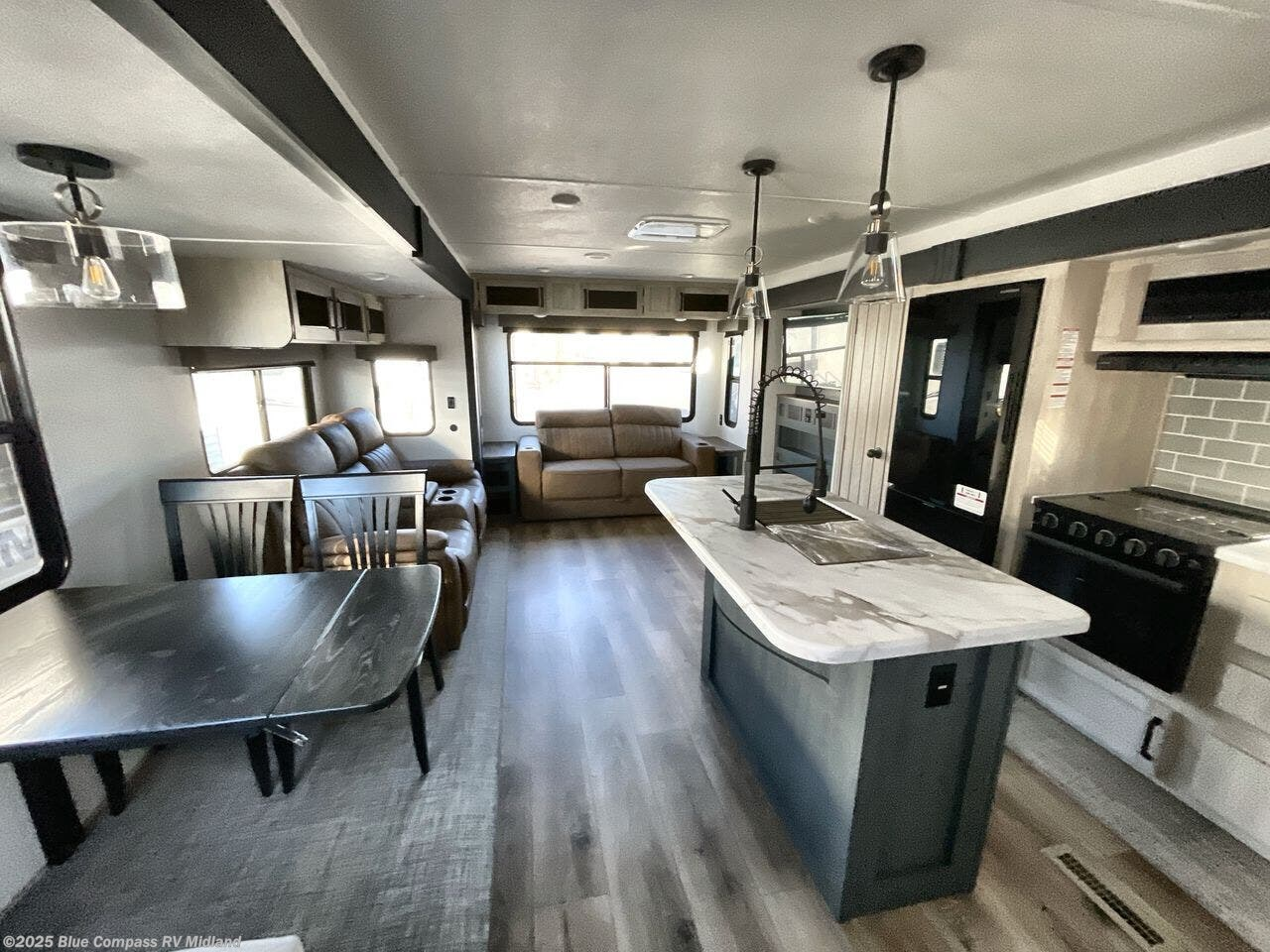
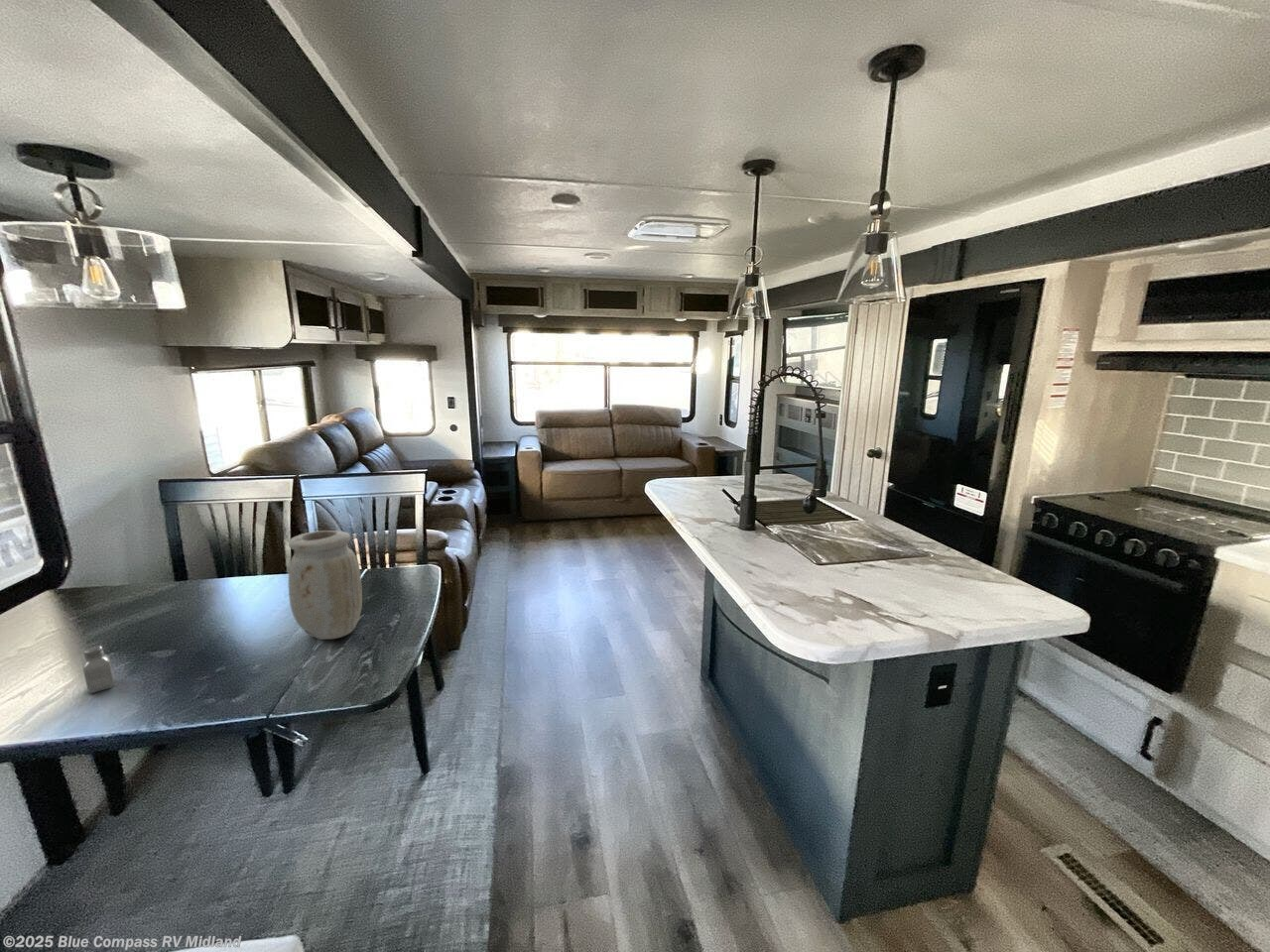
+ vase (325, 584)
+ saltshaker (97, 667)
